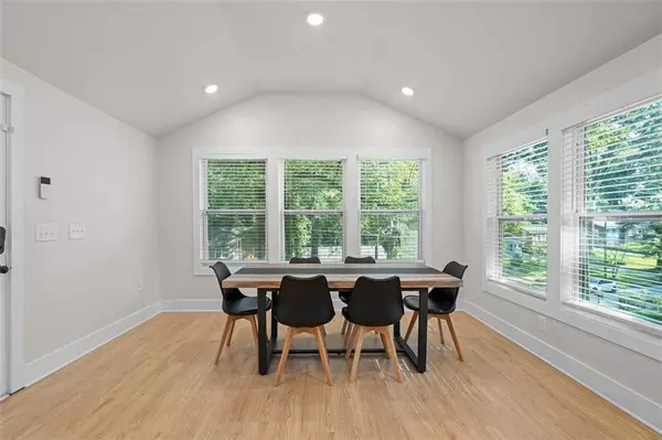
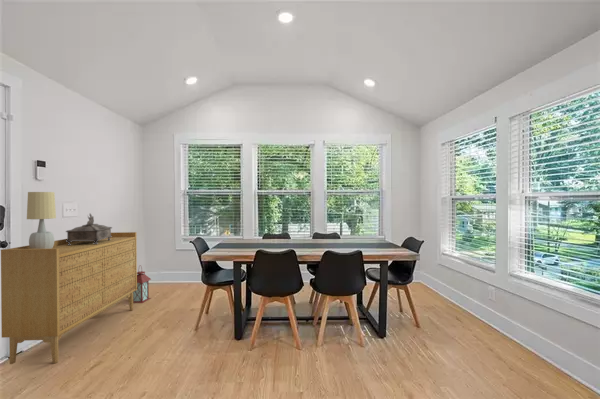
+ sideboard (83, 285)
+ table lamp (41, 221)
+ decorative box (90, 227)
+ lantern (140, 282)
